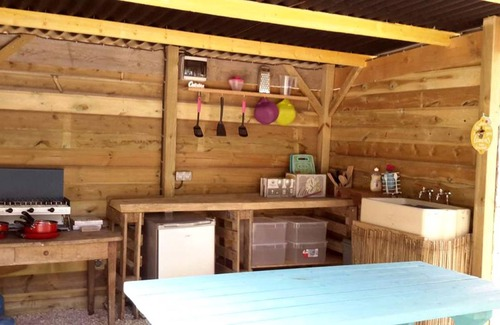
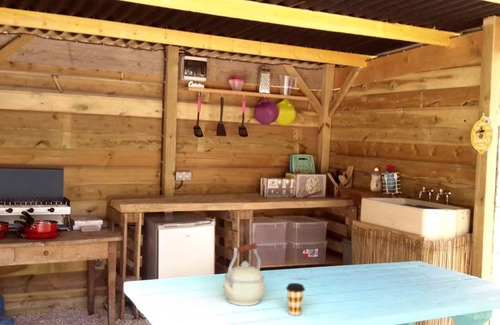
+ kettle (242, 273)
+ coffee cup (295, 299)
